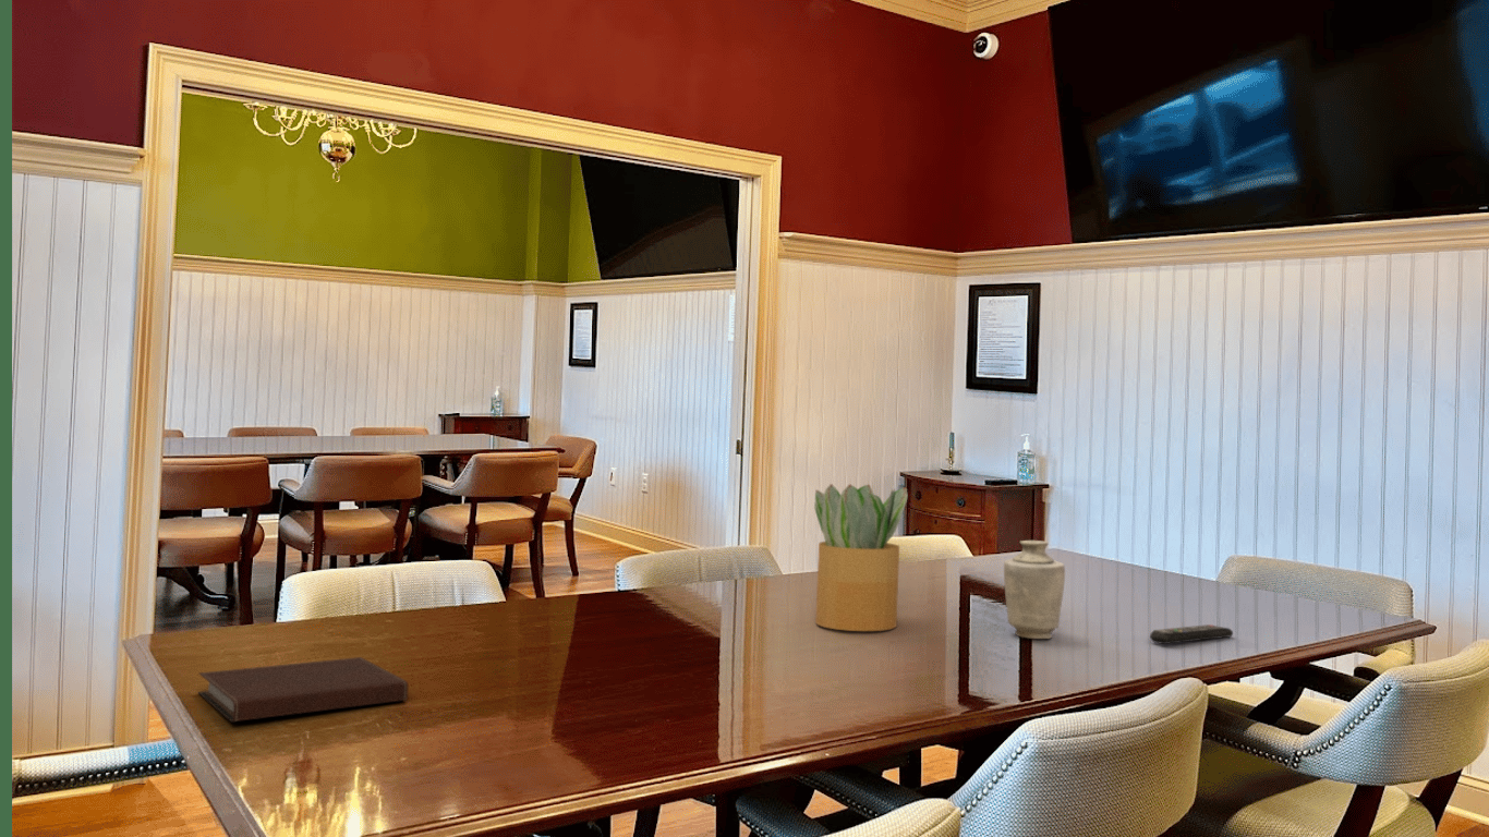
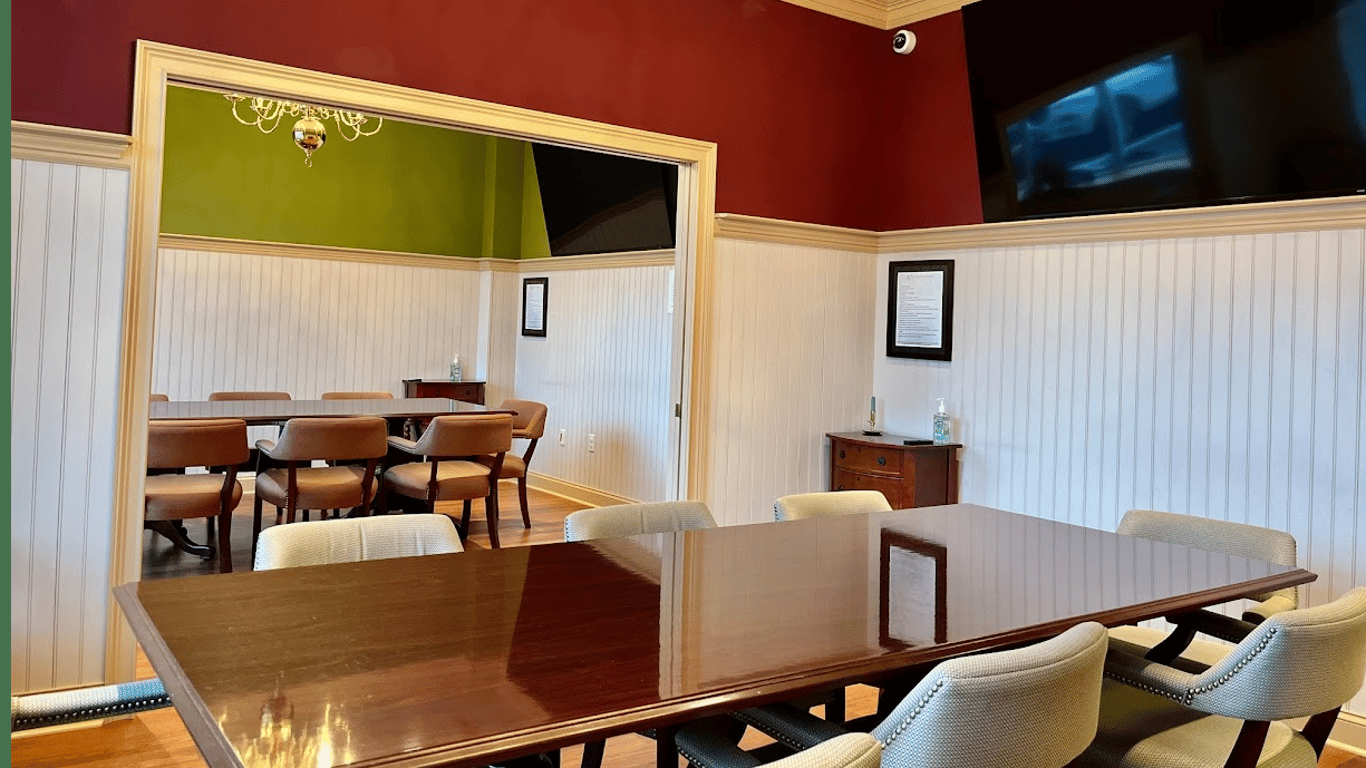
- remote control (1191, 633)
- potted plant (864, 553)
- vase (1033, 587)
- notebook (302, 687)
